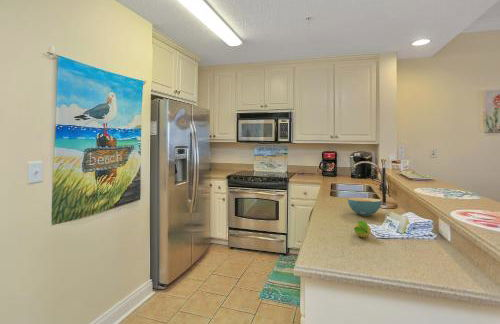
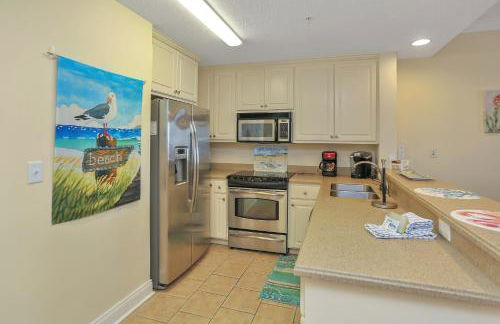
- cereal bowl (364, 207)
- fruit (361, 228)
